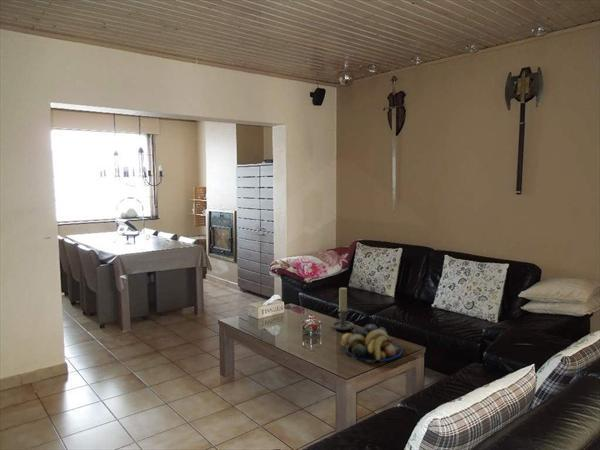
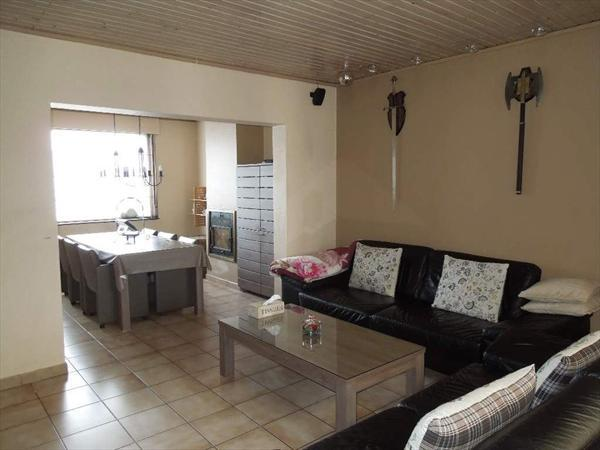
- candle holder (344, 308)
- fruit bowl (372, 339)
